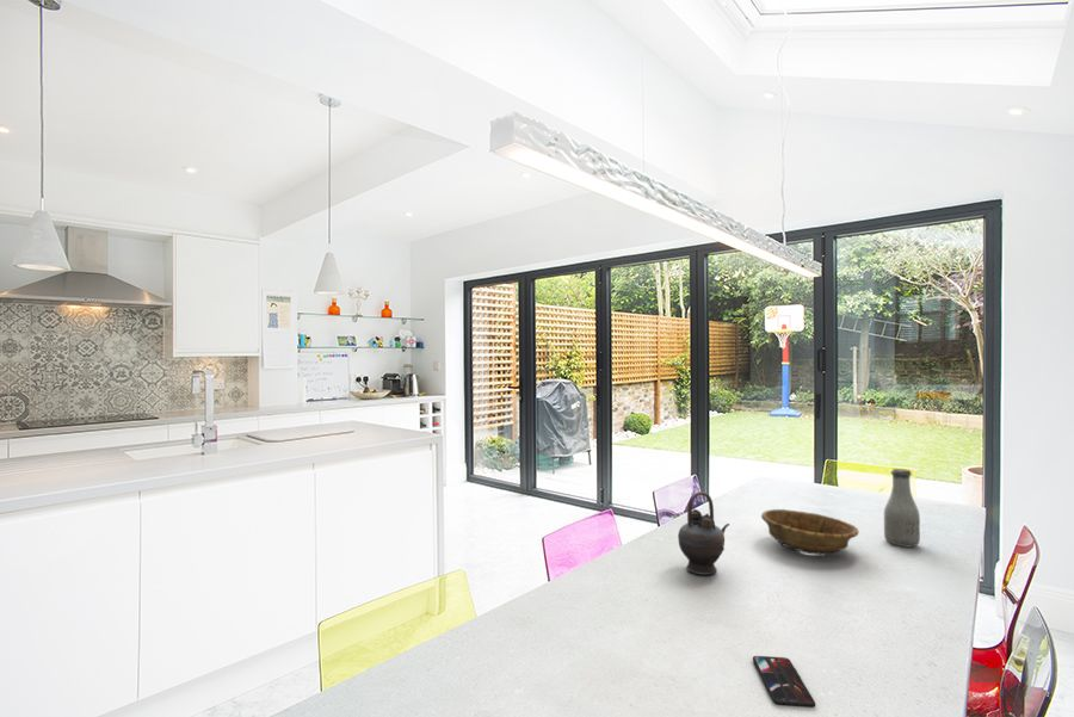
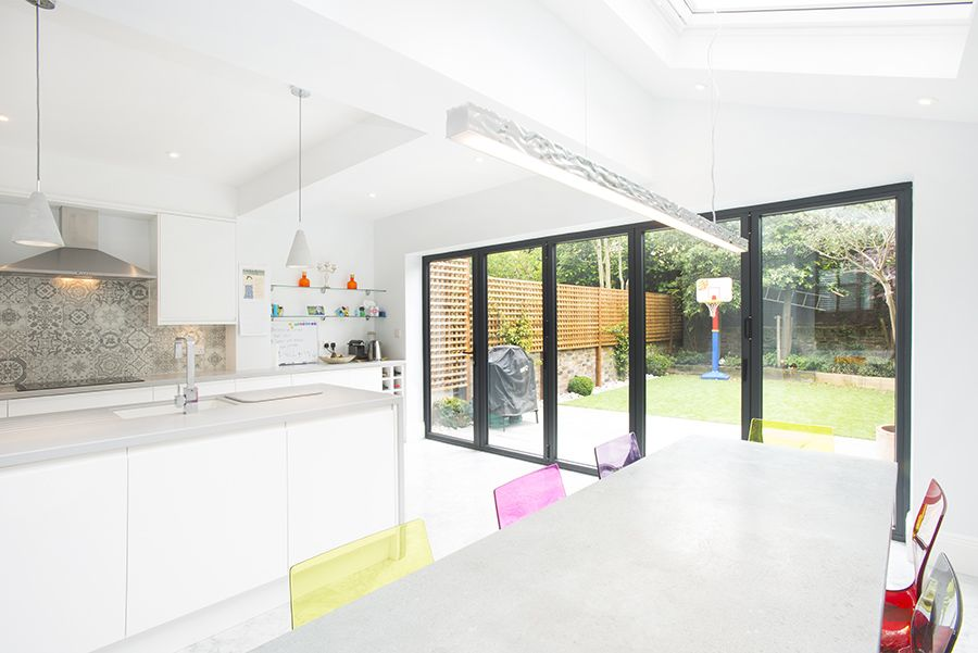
- teapot (705, 531)
- decorative bowl (808, 532)
- smartphone (782, 679)
- bottle (901, 506)
